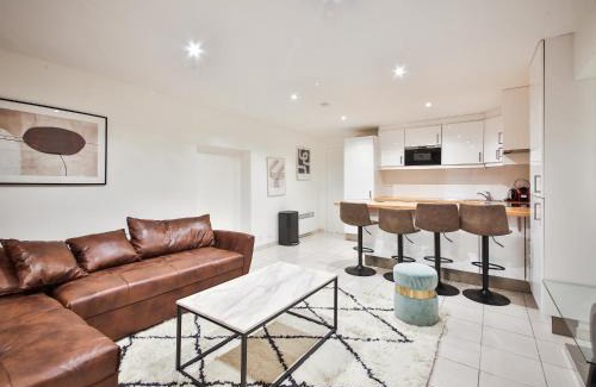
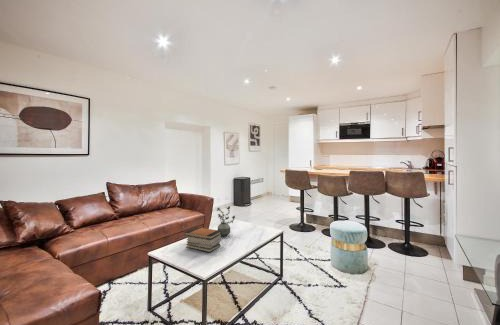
+ book stack (203, 239)
+ potted plant (224, 221)
